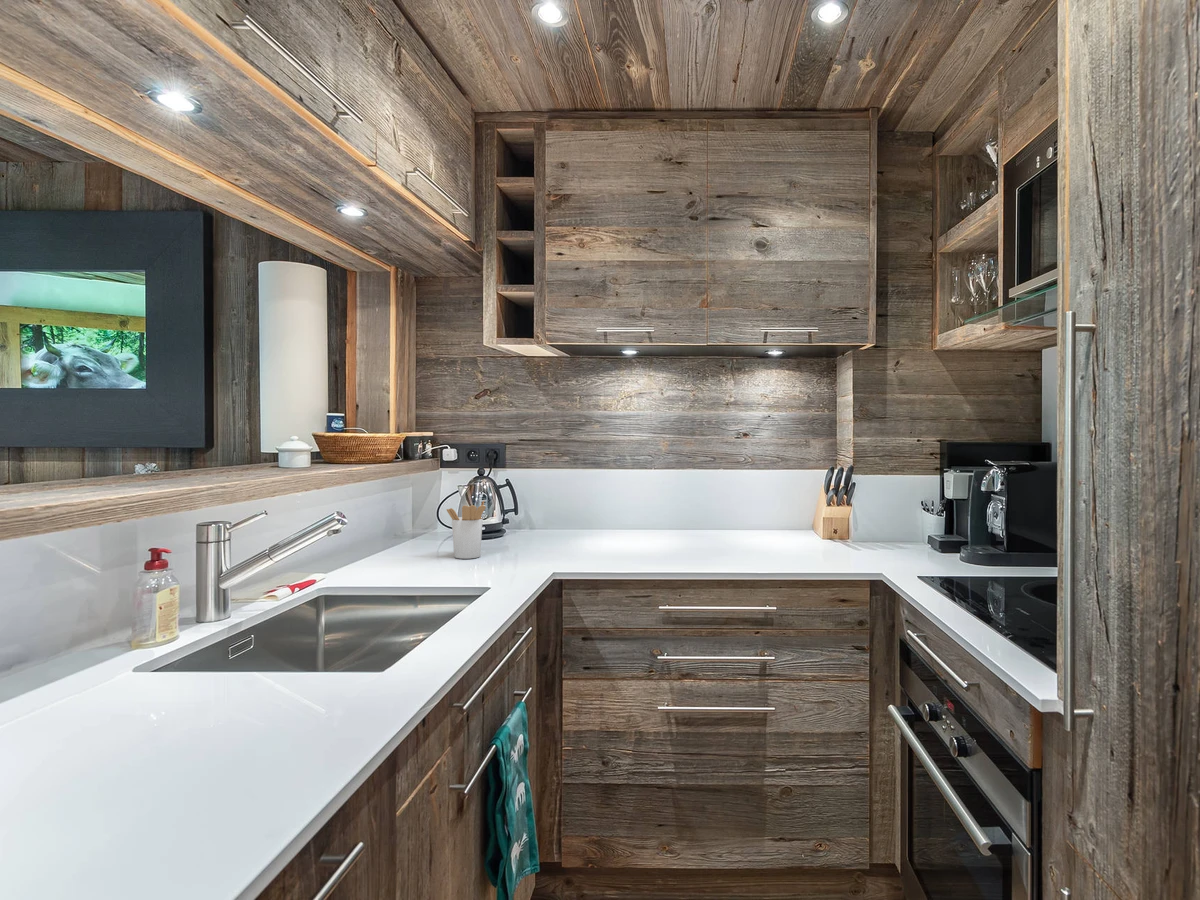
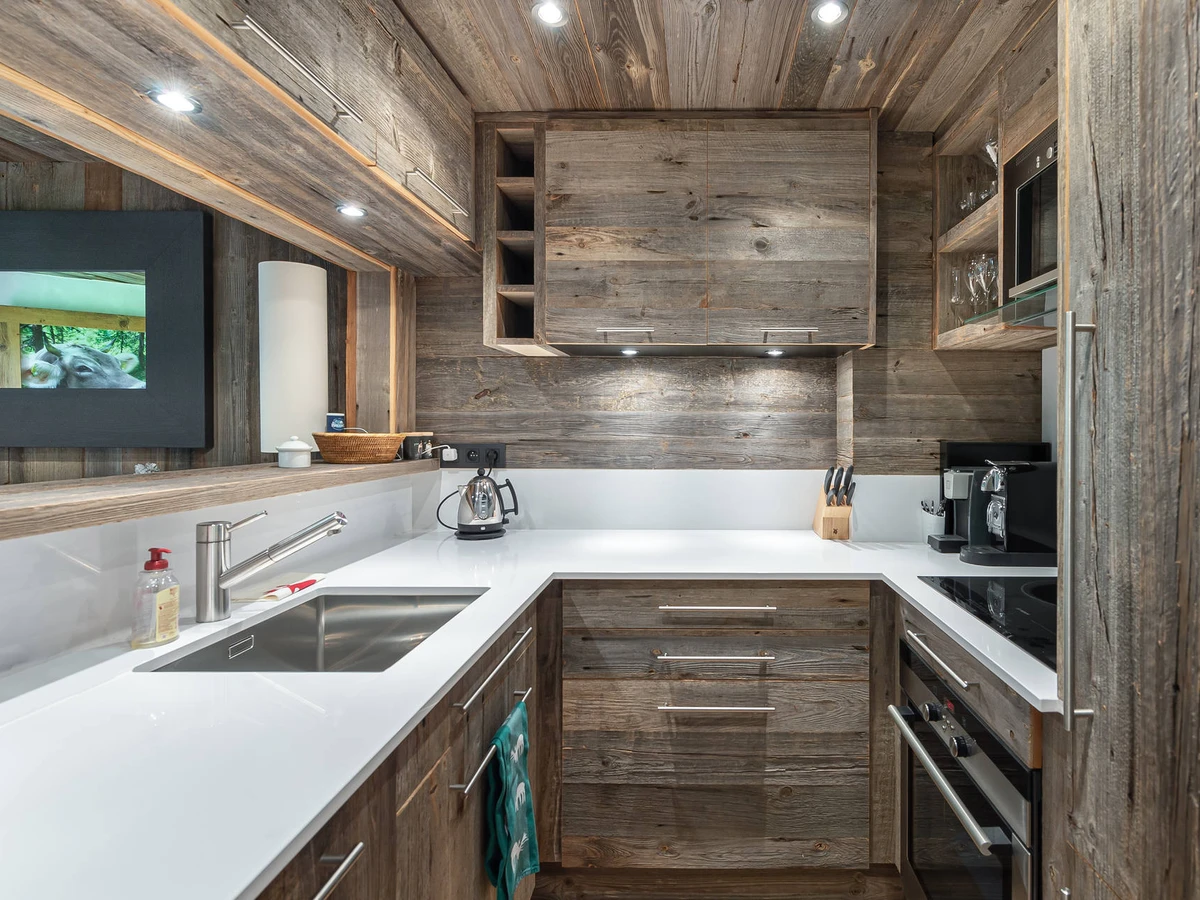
- utensil holder (469, 529)
